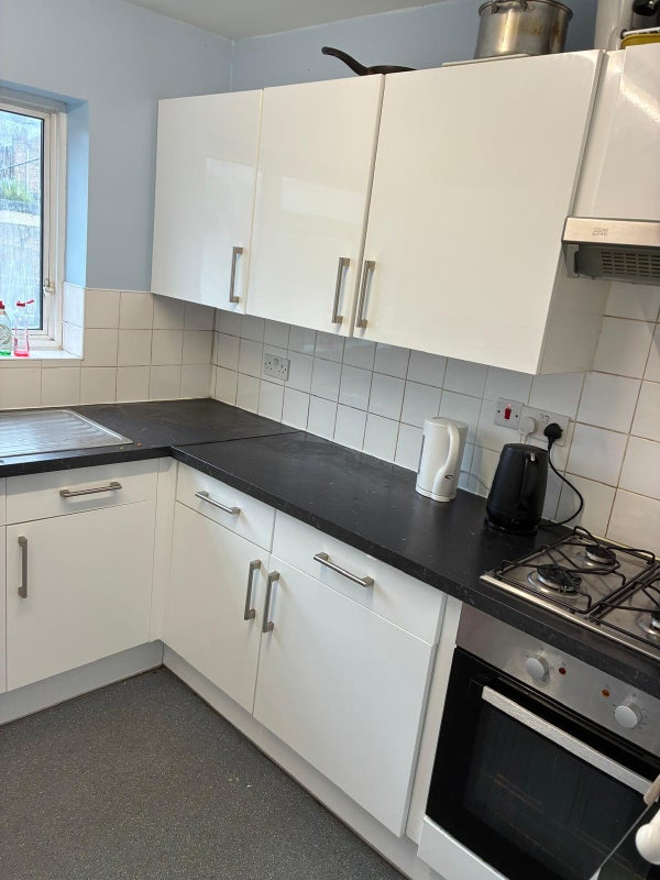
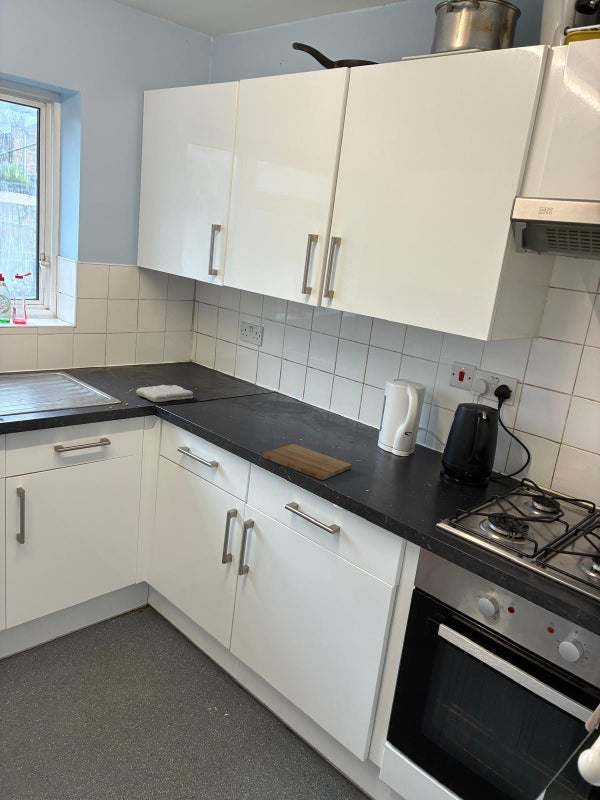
+ washcloth (165, 392)
+ cutting board (306, 460)
